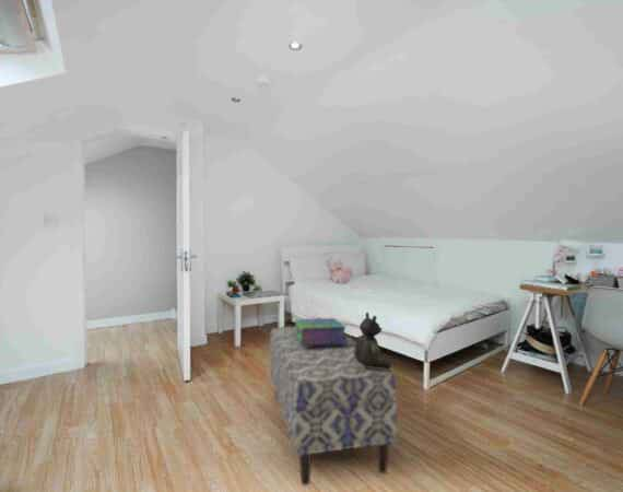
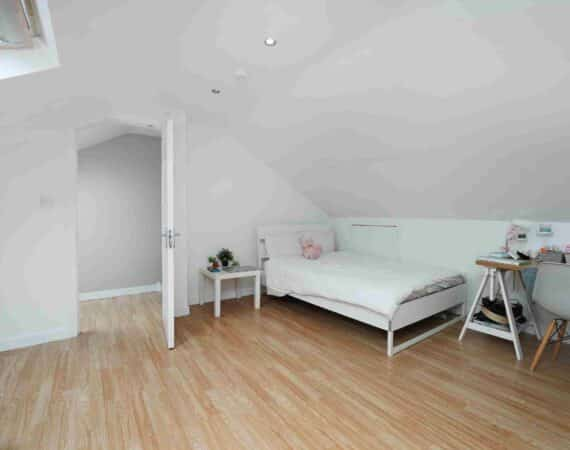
- stack of books (319, 331)
- stuffed bear (371, 340)
- bench (320, 386)
